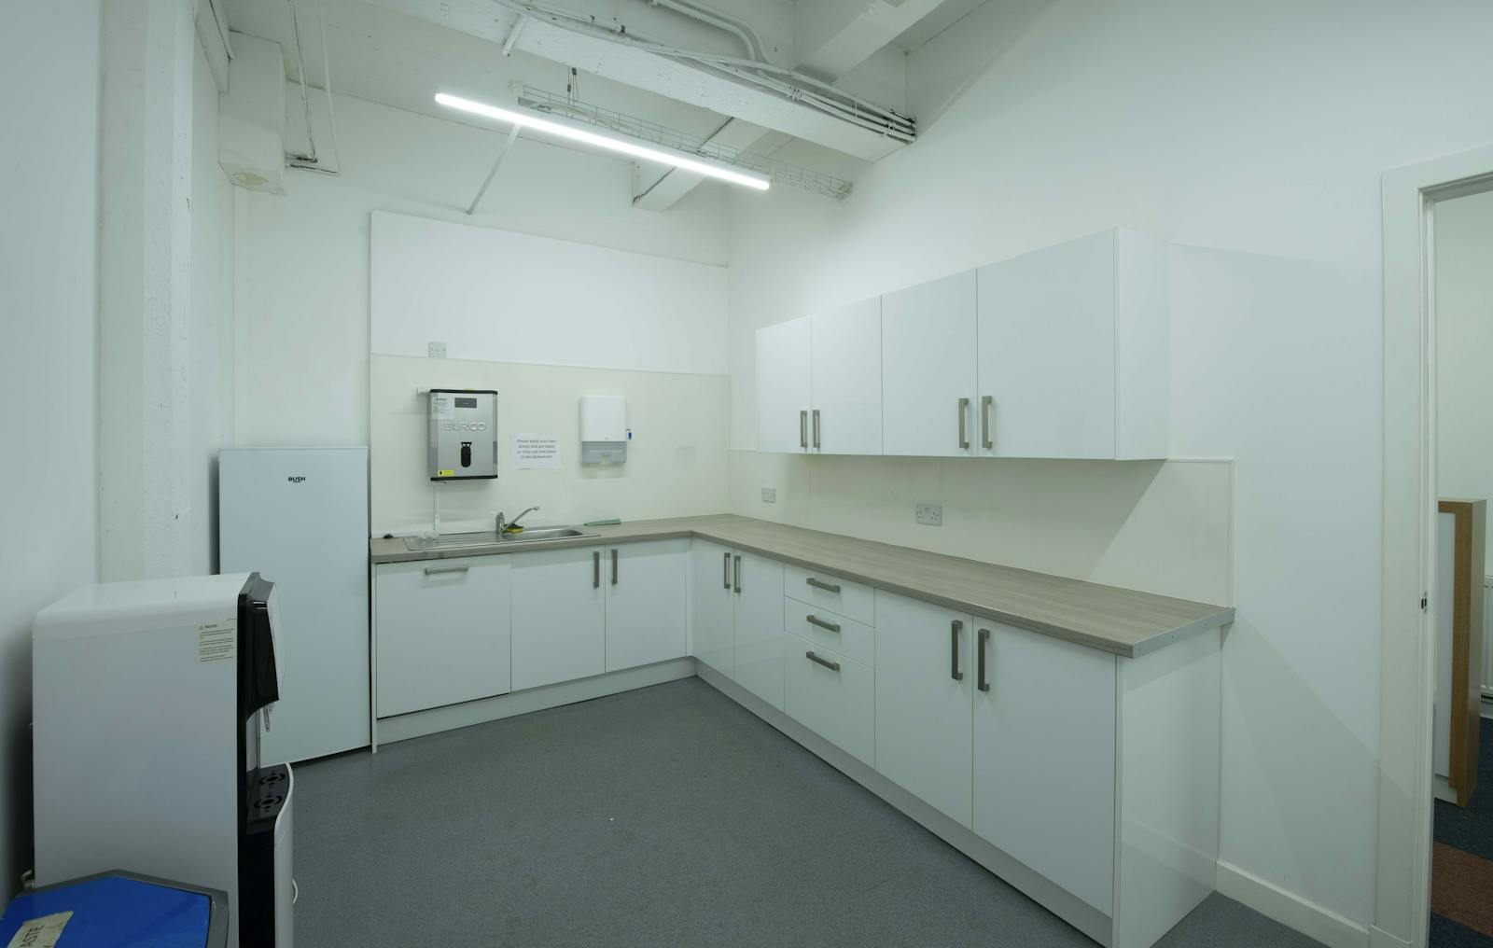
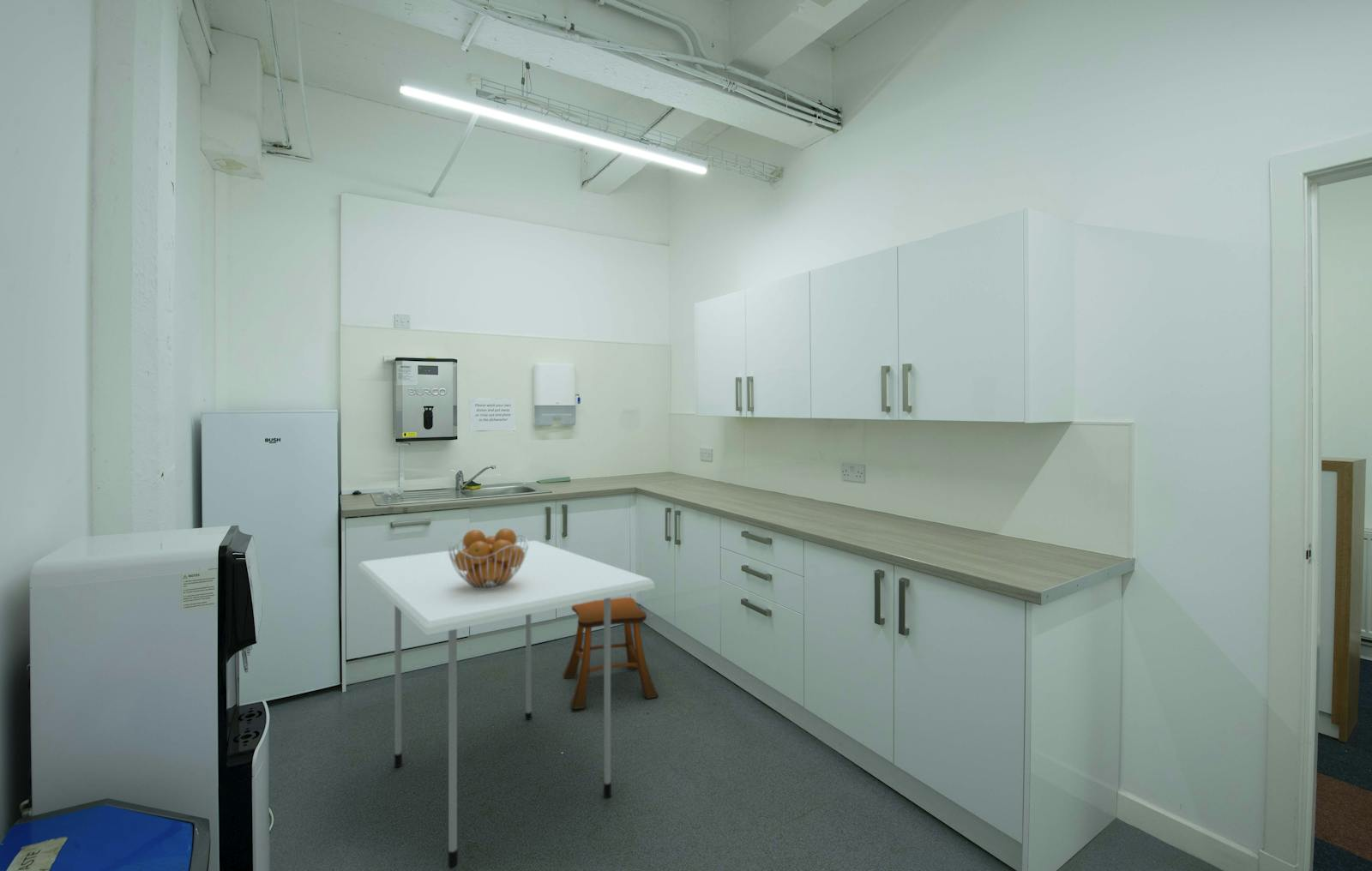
+ stool (611, 646)
+ dining table (526, 676)
+ fruit basket (489, 557)
